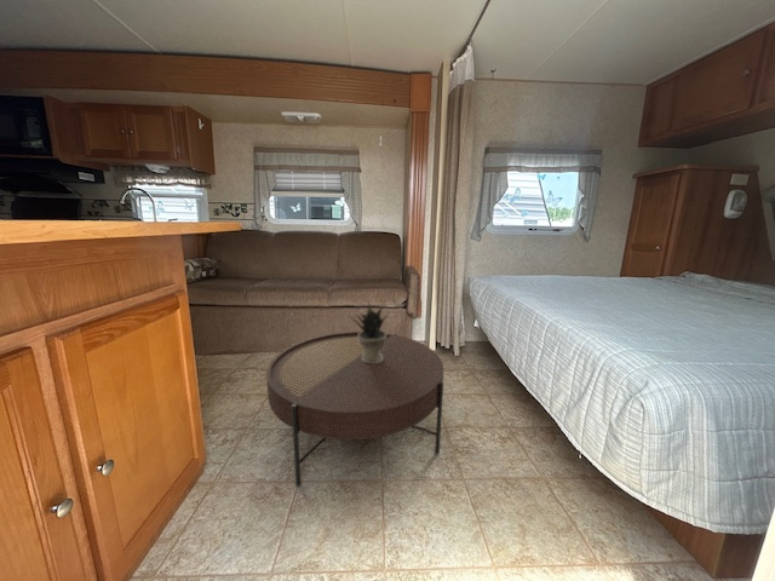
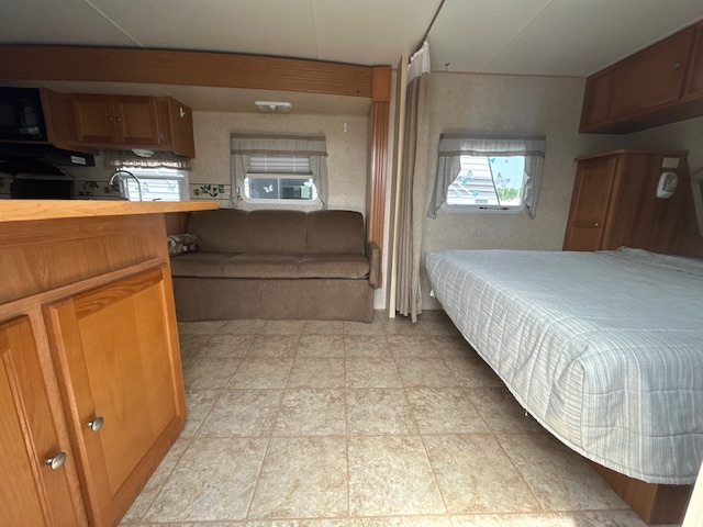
- coffee table (357, 392)
- potted plant (374, 330)
